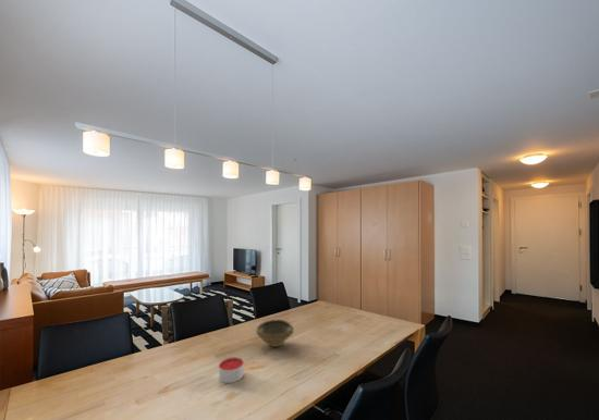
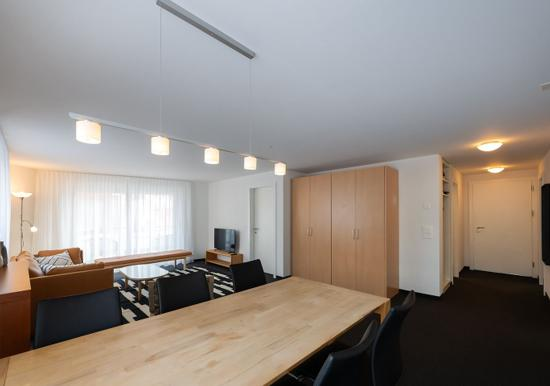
- candle (231, 369)
- bowl (274, 335)
